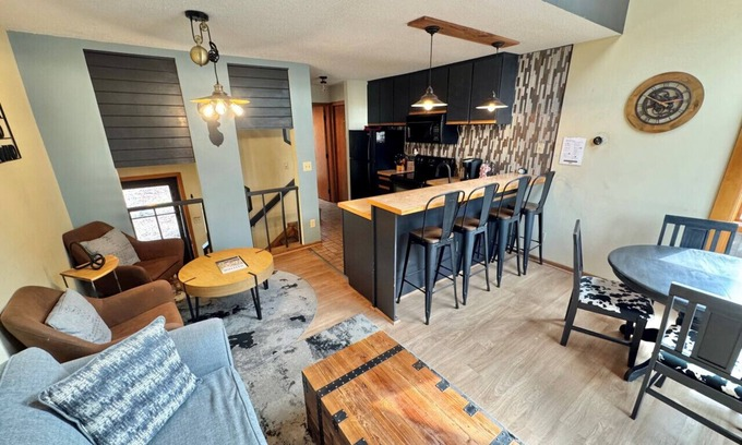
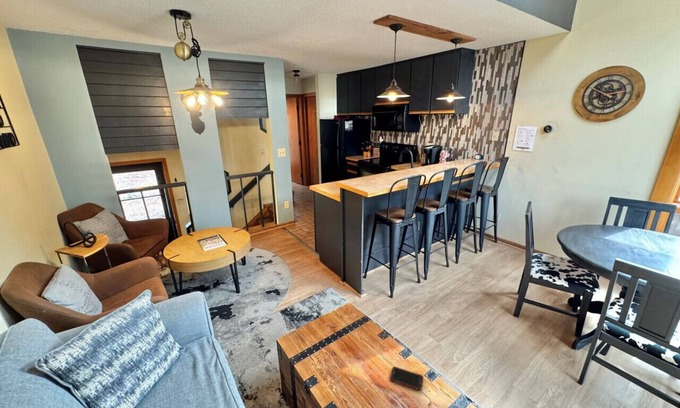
+ cell phone (406, 378)
